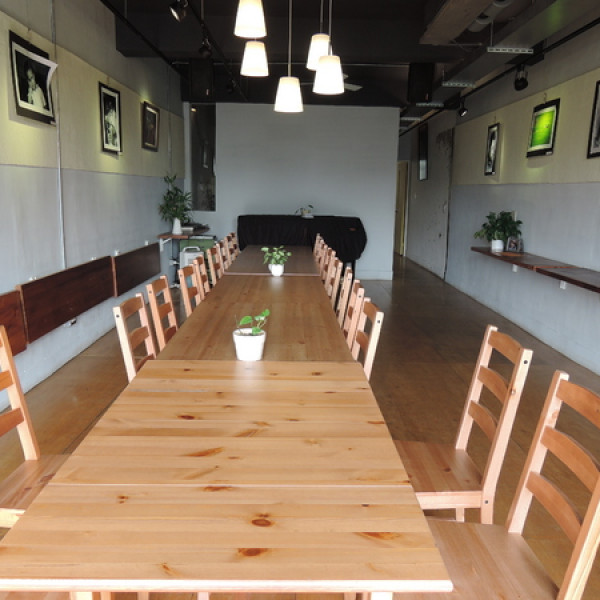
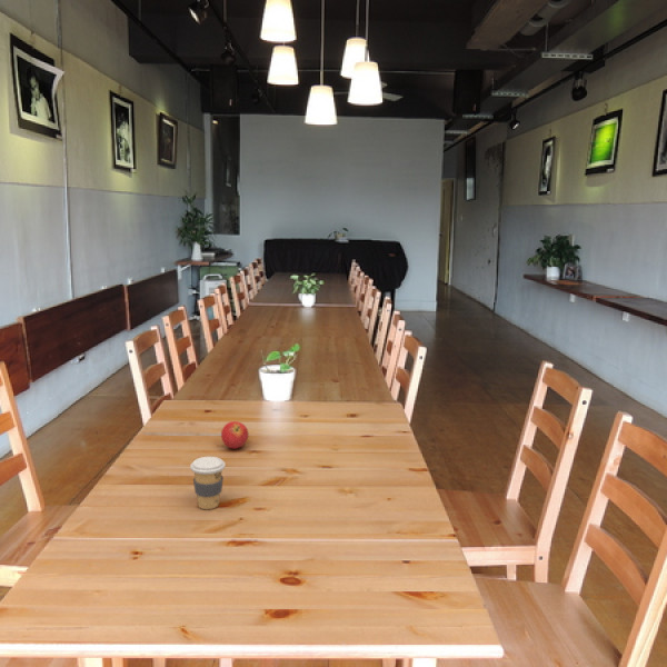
+ fruit (235, 435)
+ coffee cup (208, 482)
